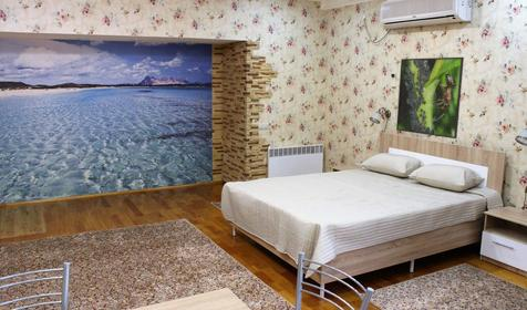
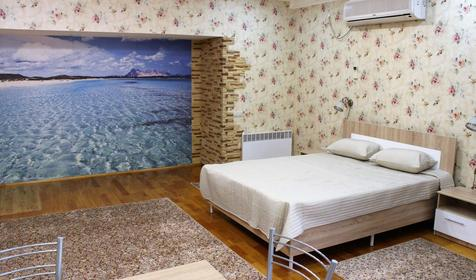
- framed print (427, 96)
